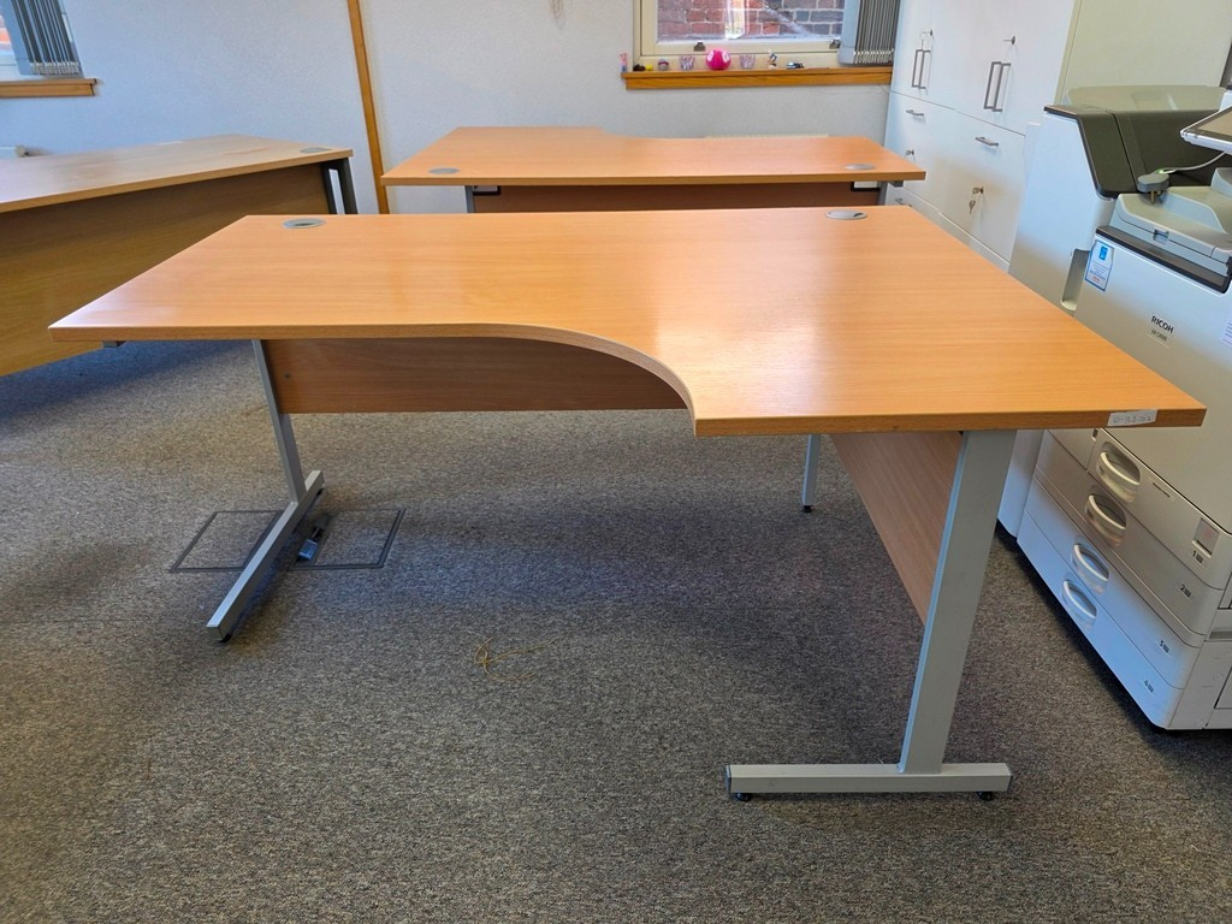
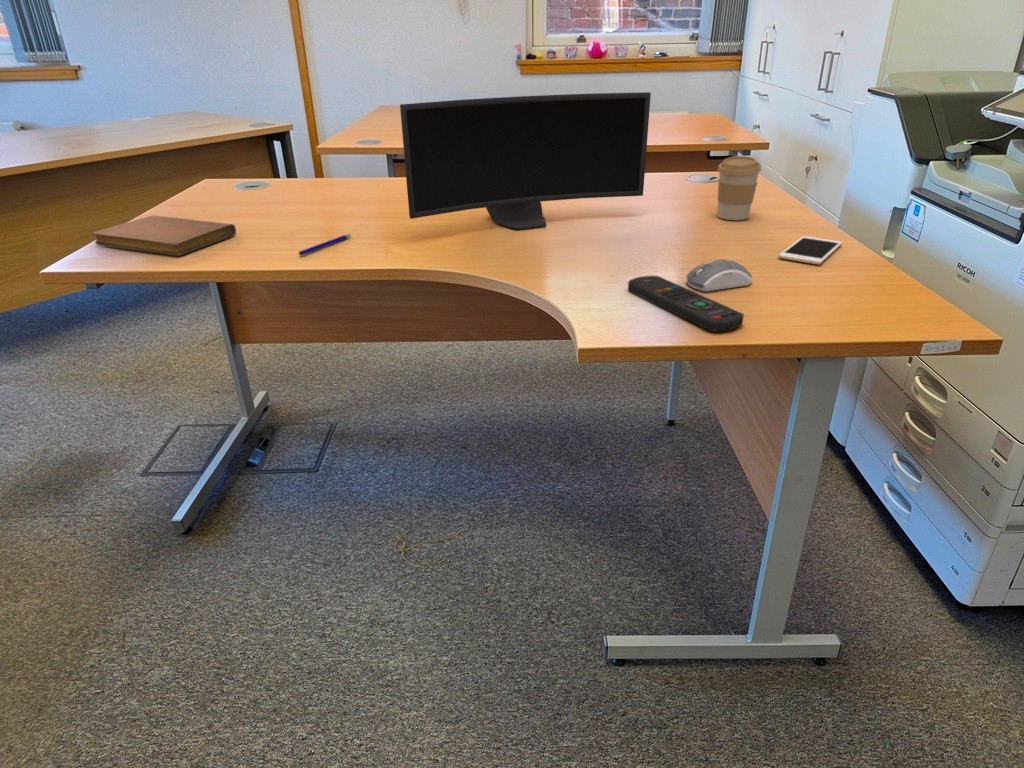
+ coffee cup (736, 188)
+ remote control (682, 300)
+ notebook (165, 233)
+ monitor (521, 161)
+ pen (325, 244)
+ cell phone (811, 249)
+ computer mouse (721, 271)
